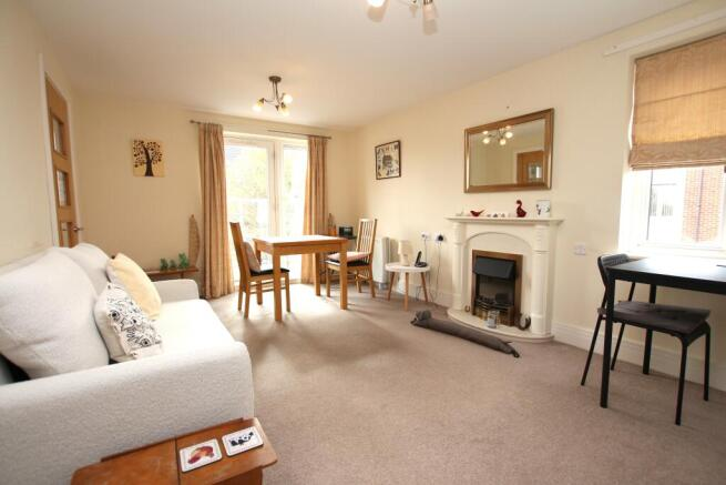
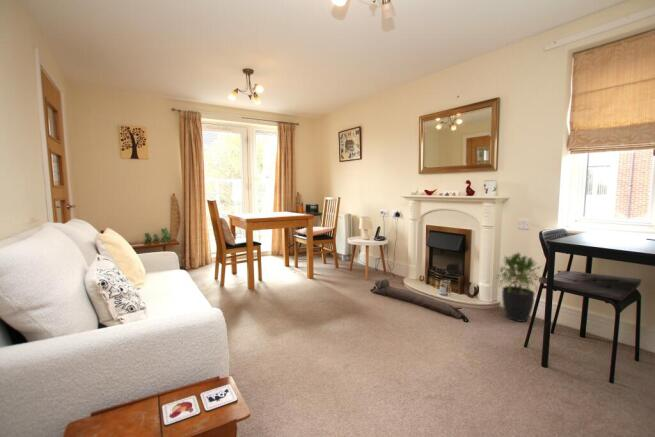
+ potted plant (516, 284)
